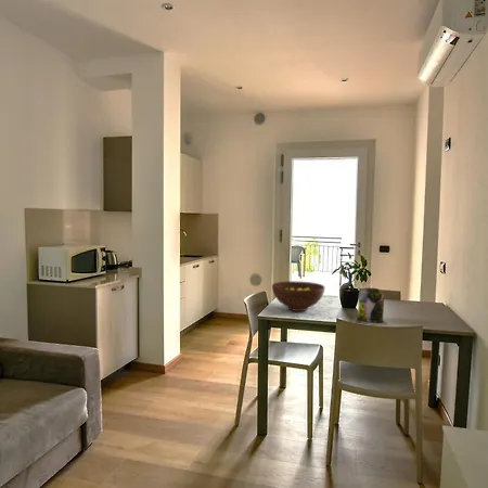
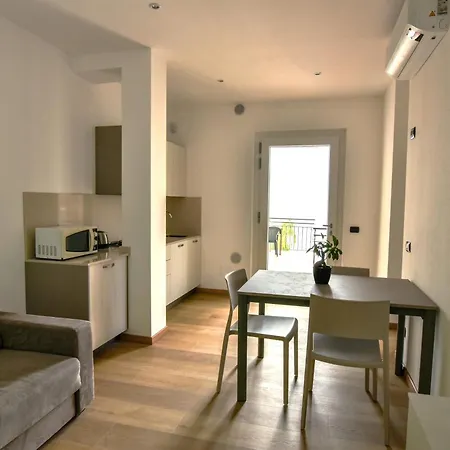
- fruit bowl (297, 297)
- jar (371, 304)
